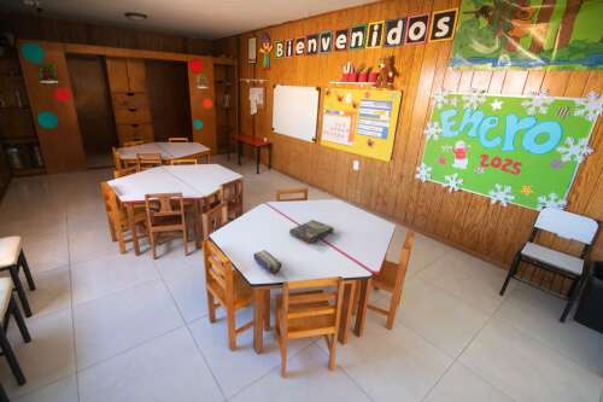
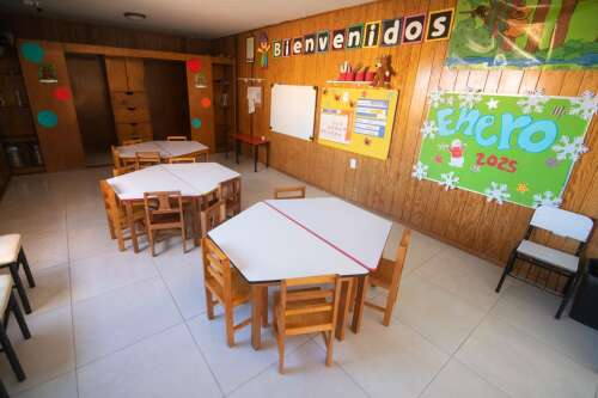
- board game (311, 231)
- pencil case (267, 261)
